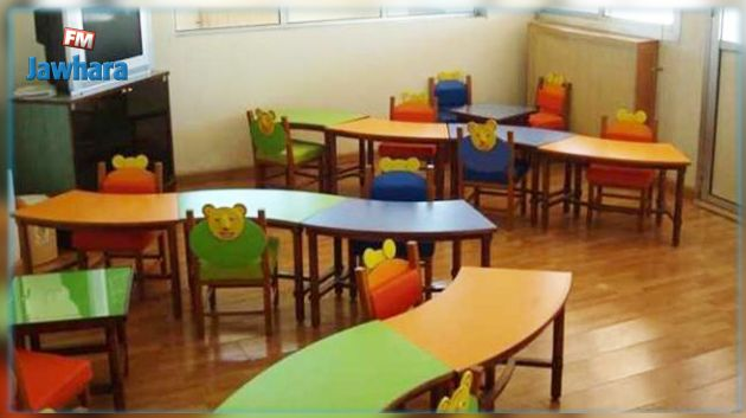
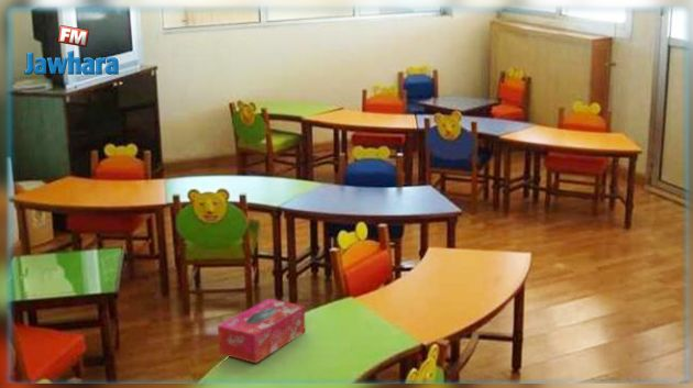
+ tissue box (262, 329)
